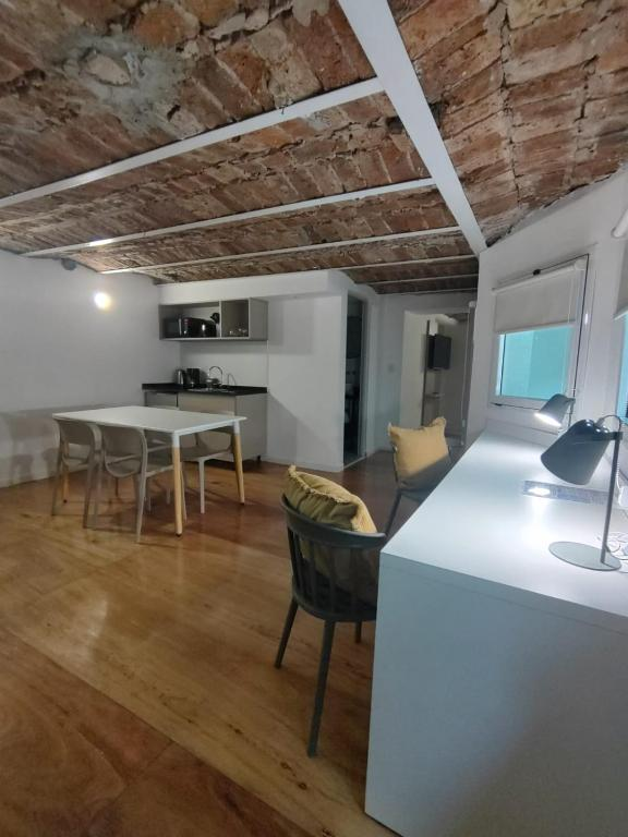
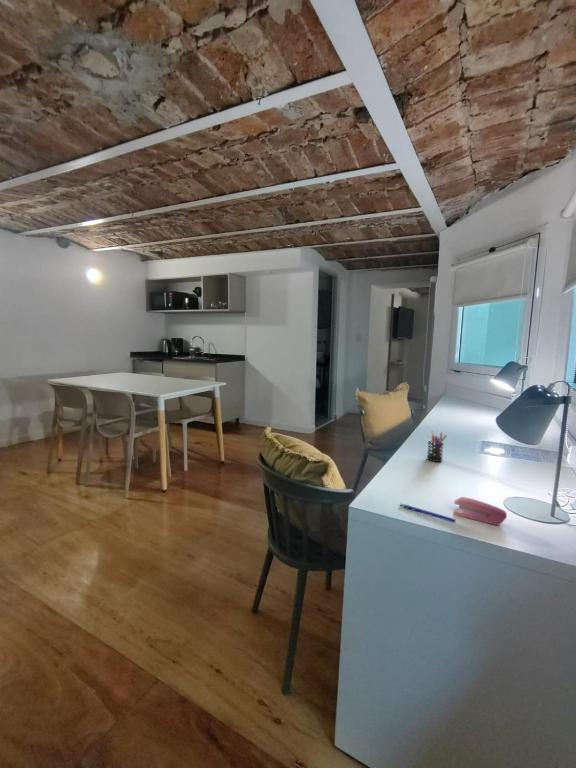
+ pen holder (437, 445)
+ pen (426, 512)
+ stapler (479, 510)
